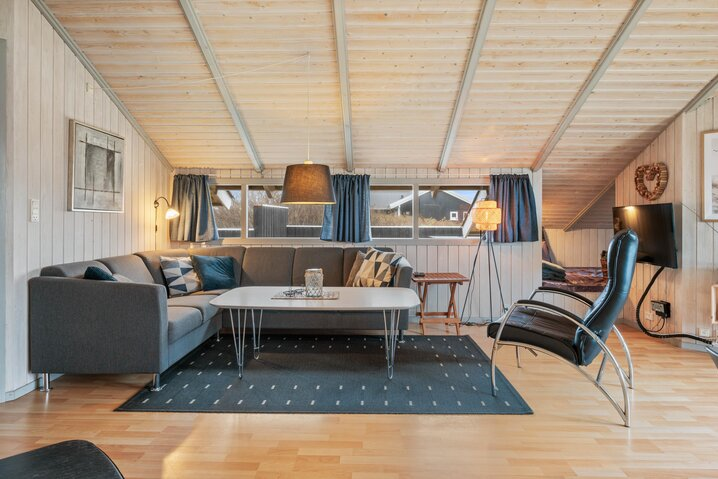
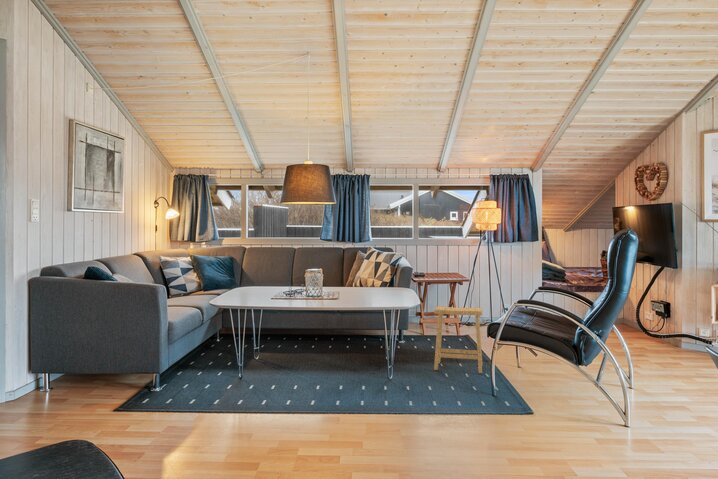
+ footstool (458, 349)
